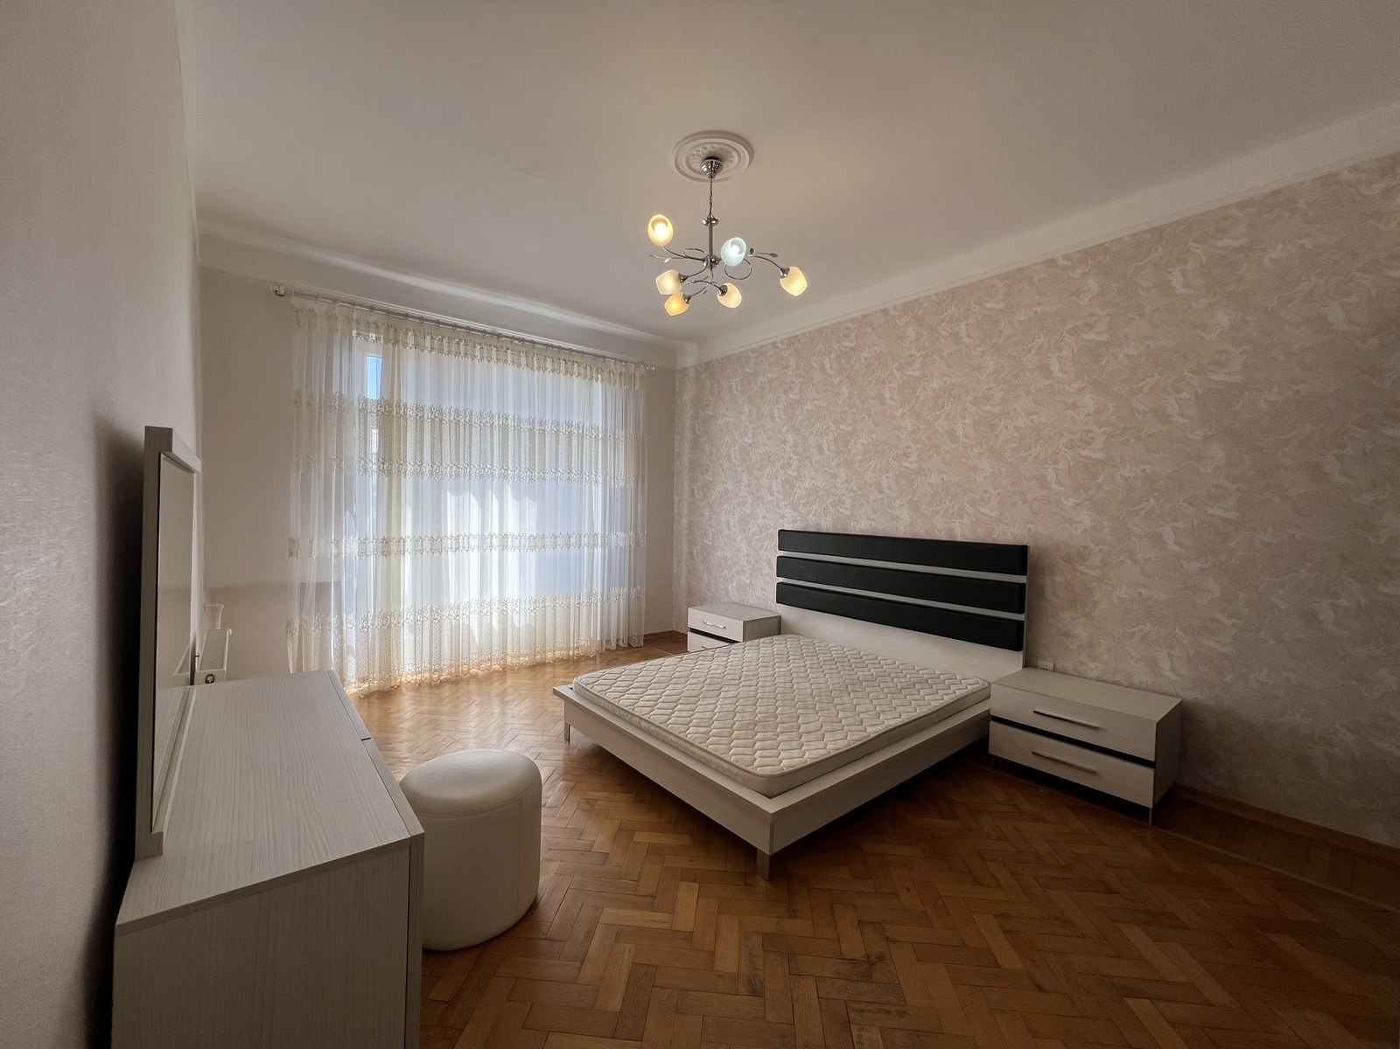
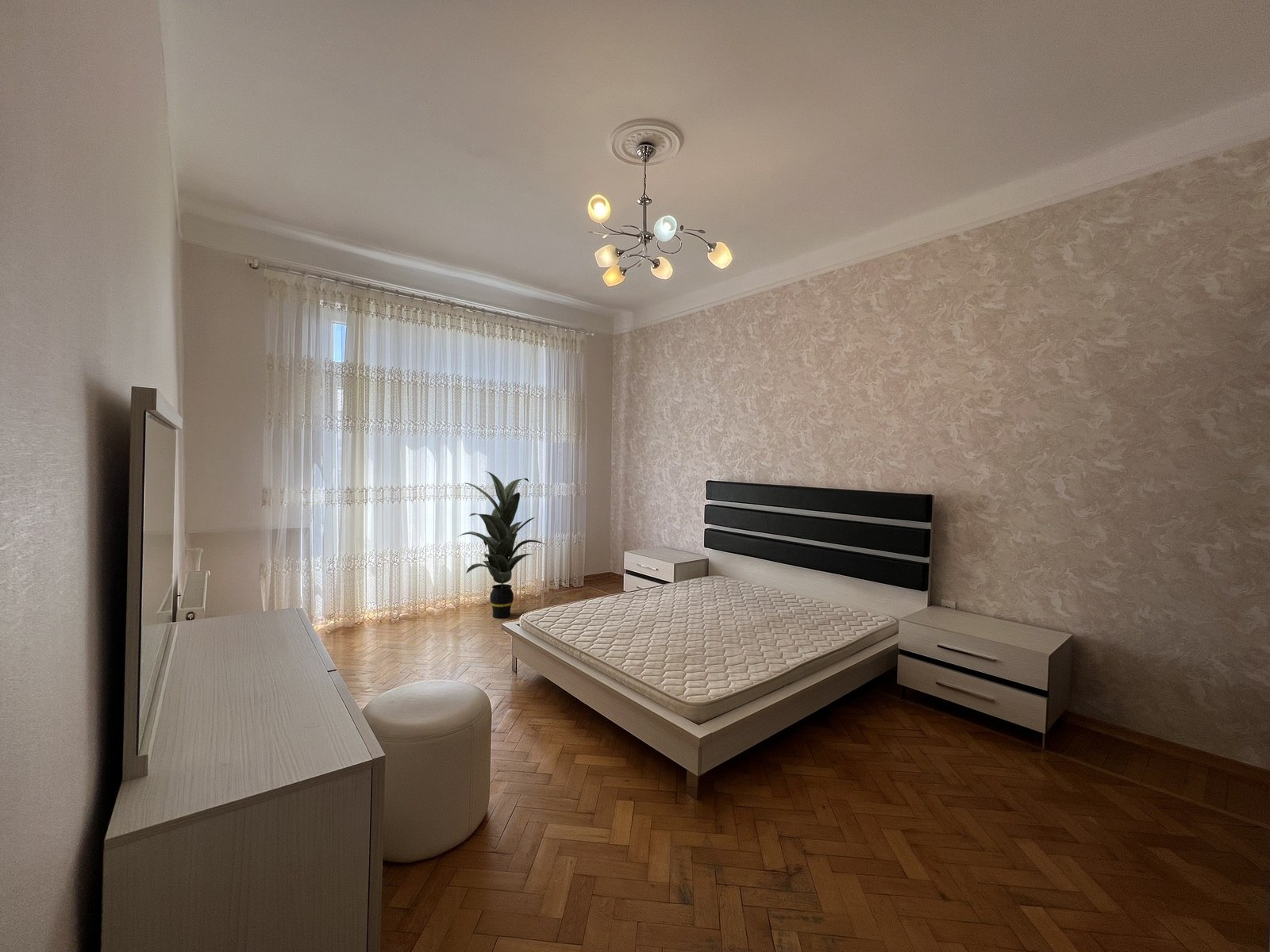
+ indoor plant (496, 543)
